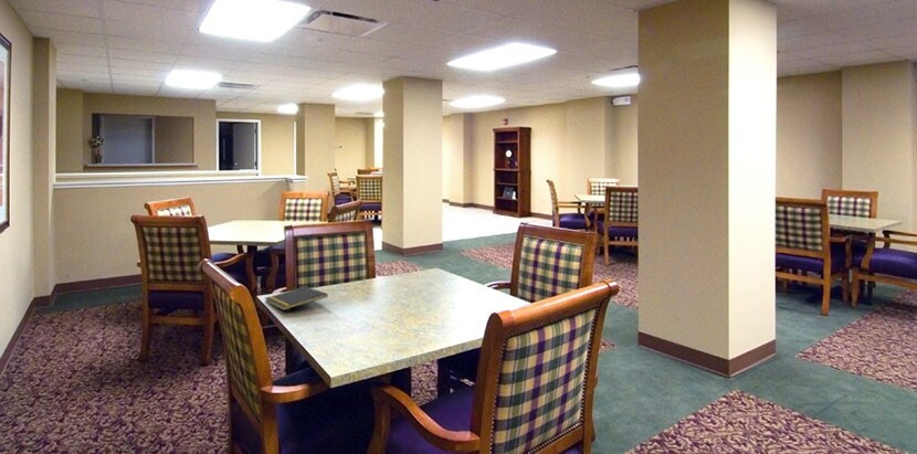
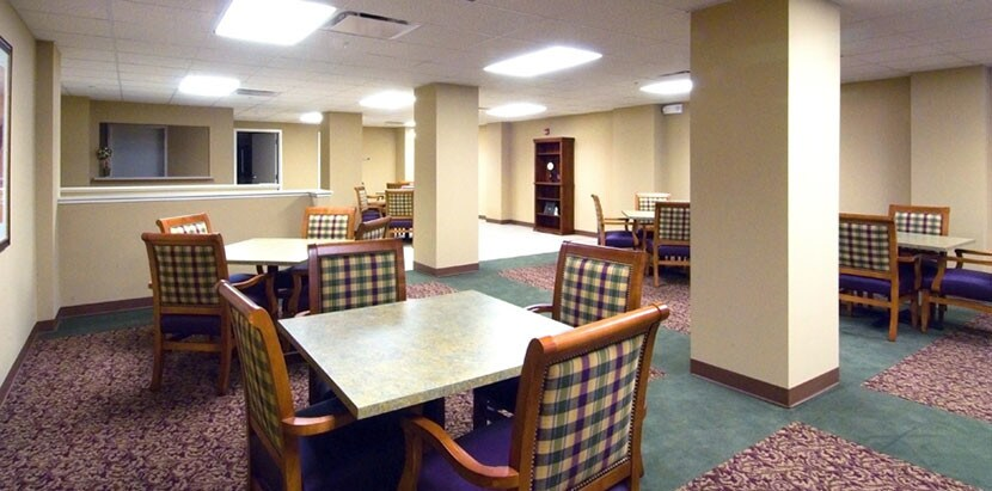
- notepad (295, 297)
